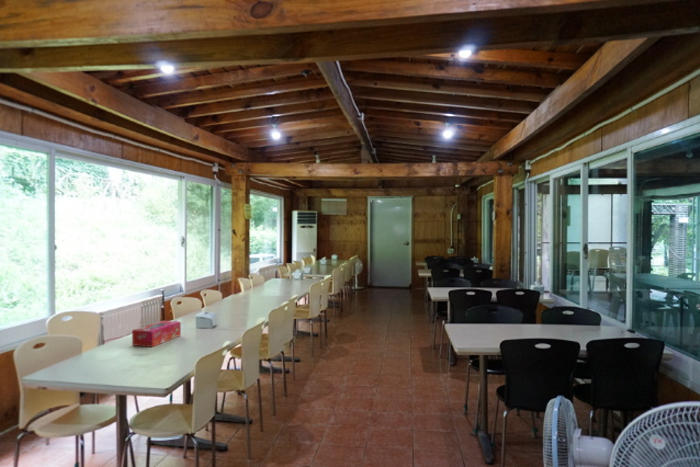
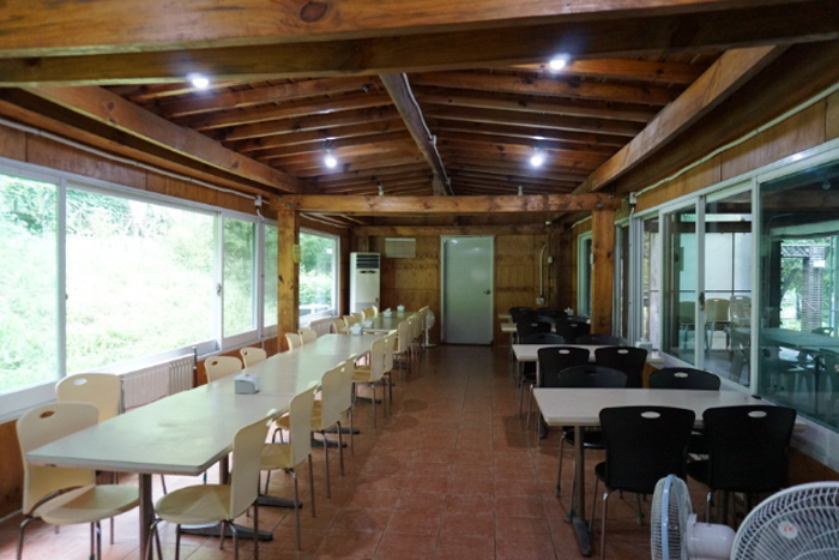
- tissue box (157, 333)
